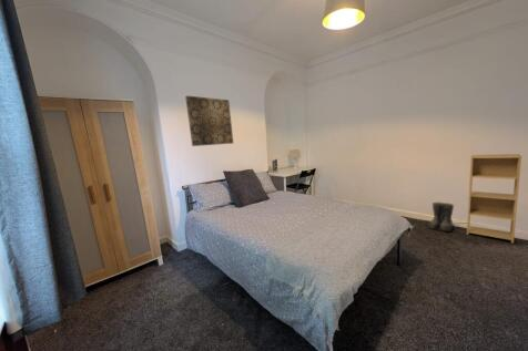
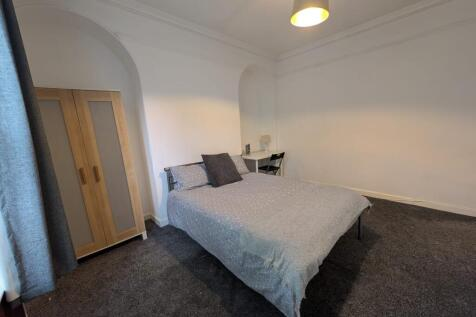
- wall art (211, 122)
- shelving unit (491, 196)
- boots (440, 215)
